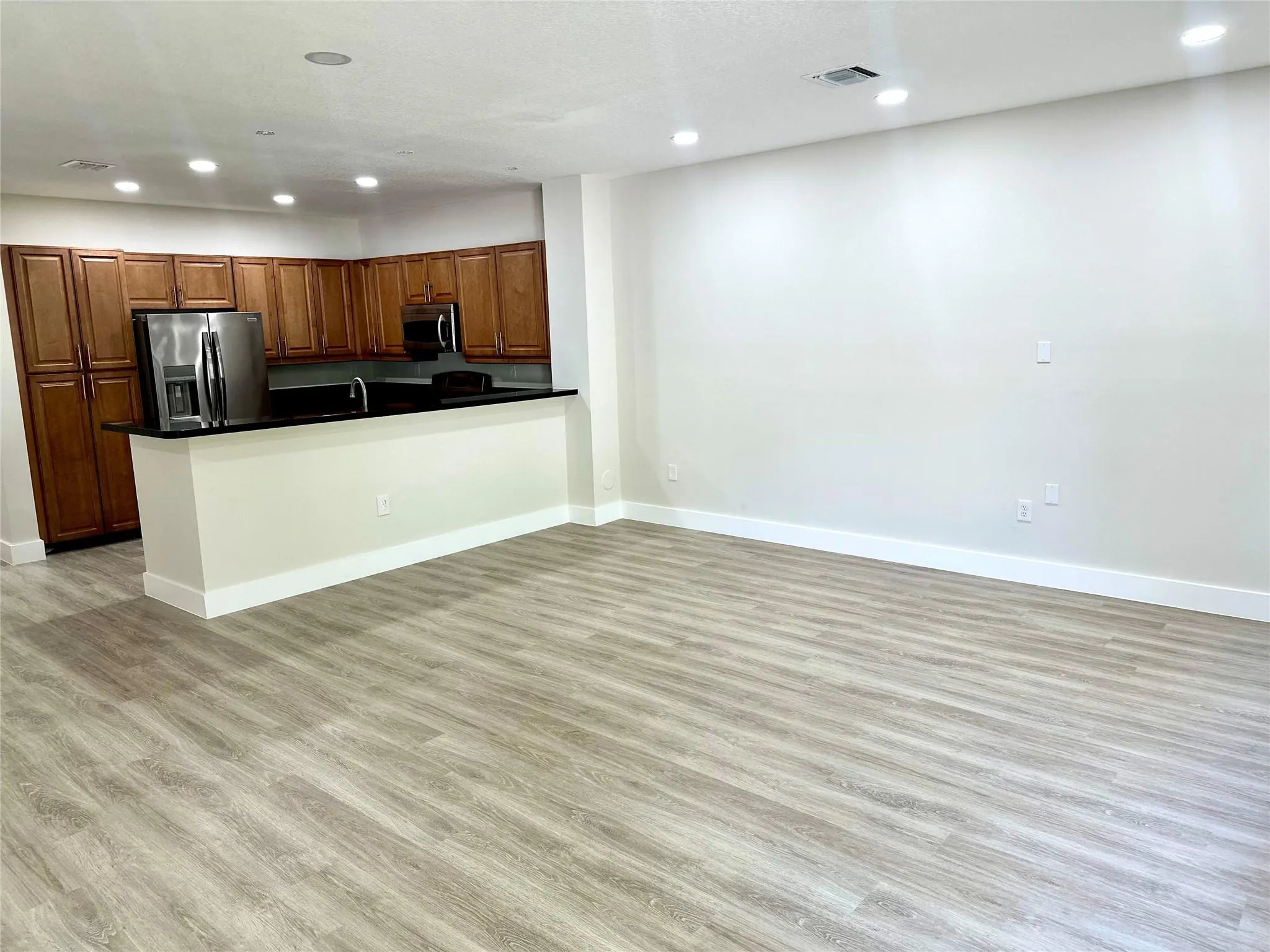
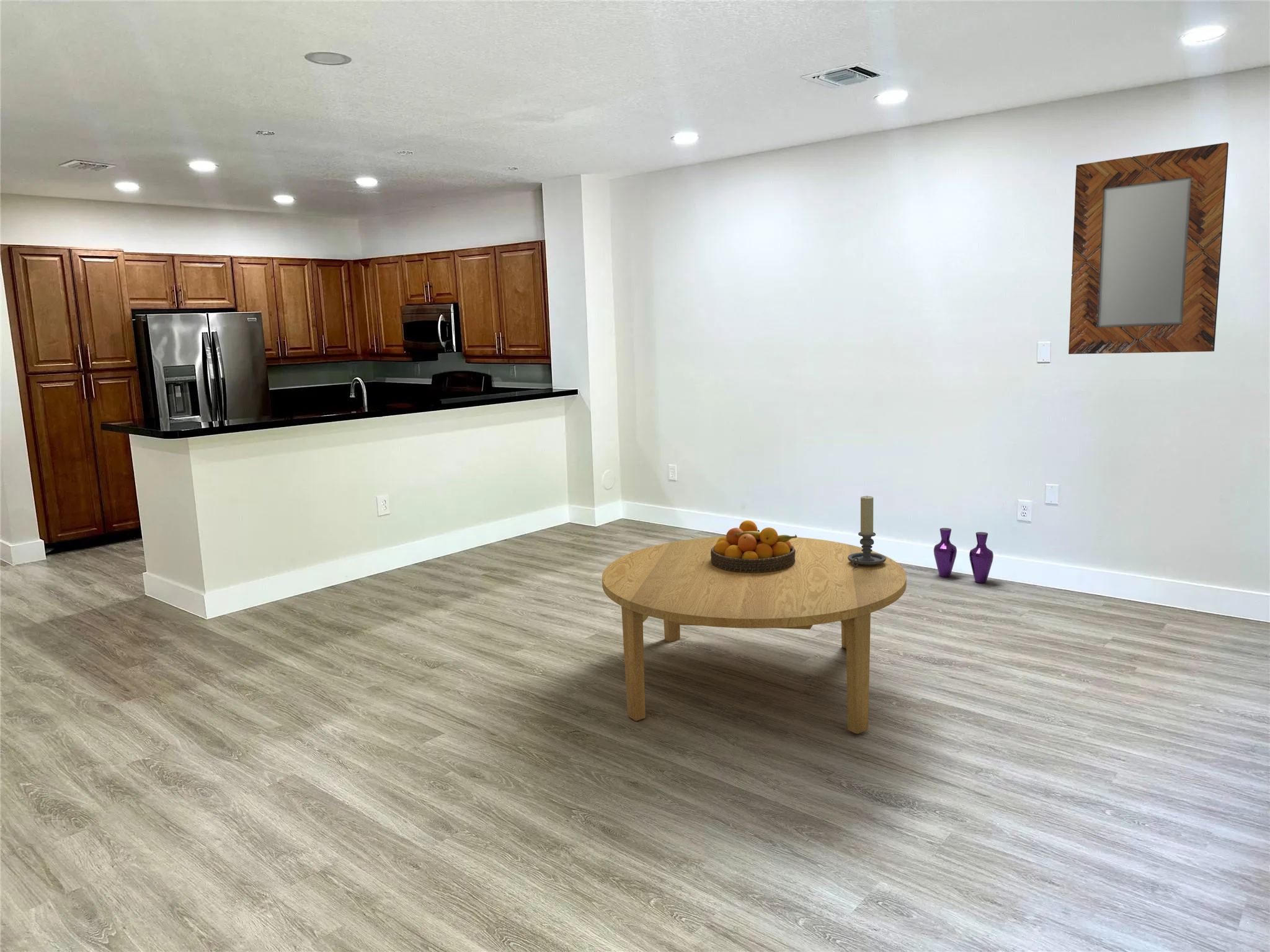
+ dining table (751, 625)
+ candle holder (864, 529)
+ home mirror (1143, 255)
+ vase (969, 555)
+ fruit bowl (752, 543)
